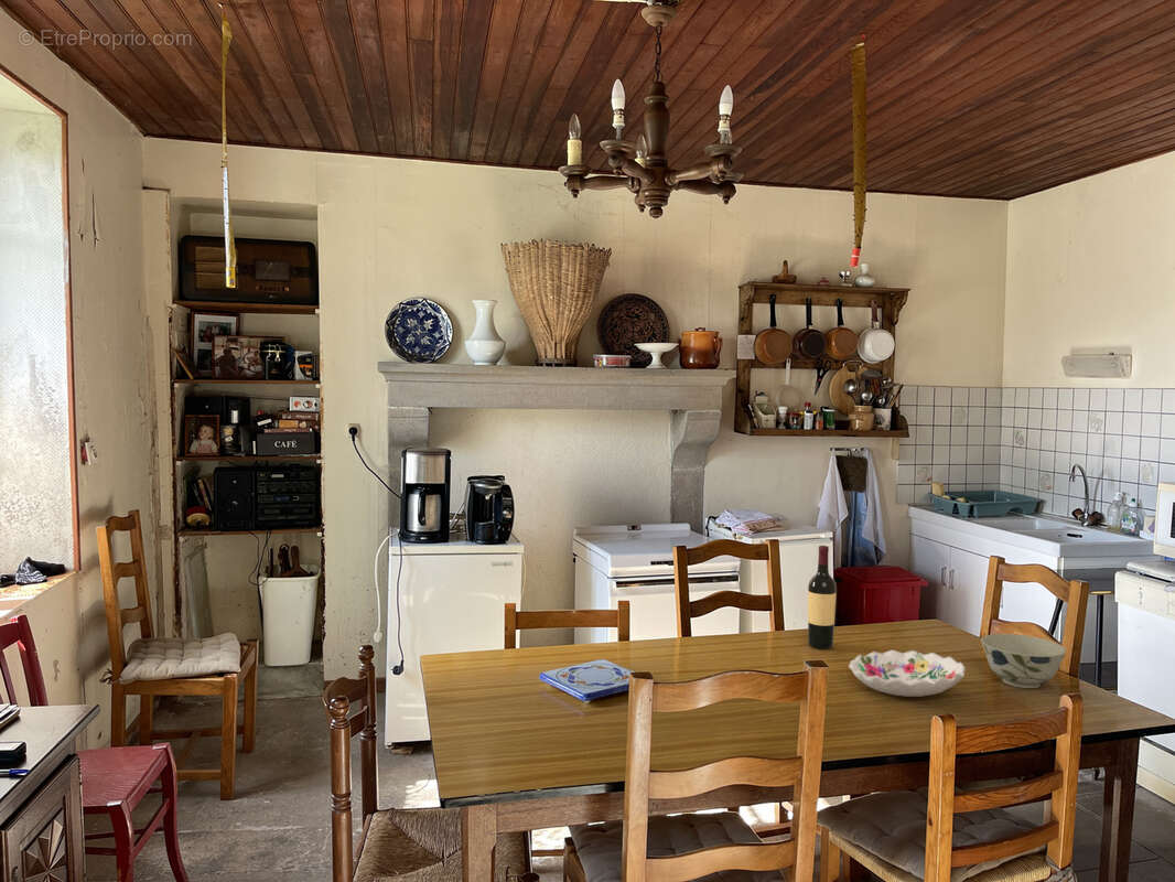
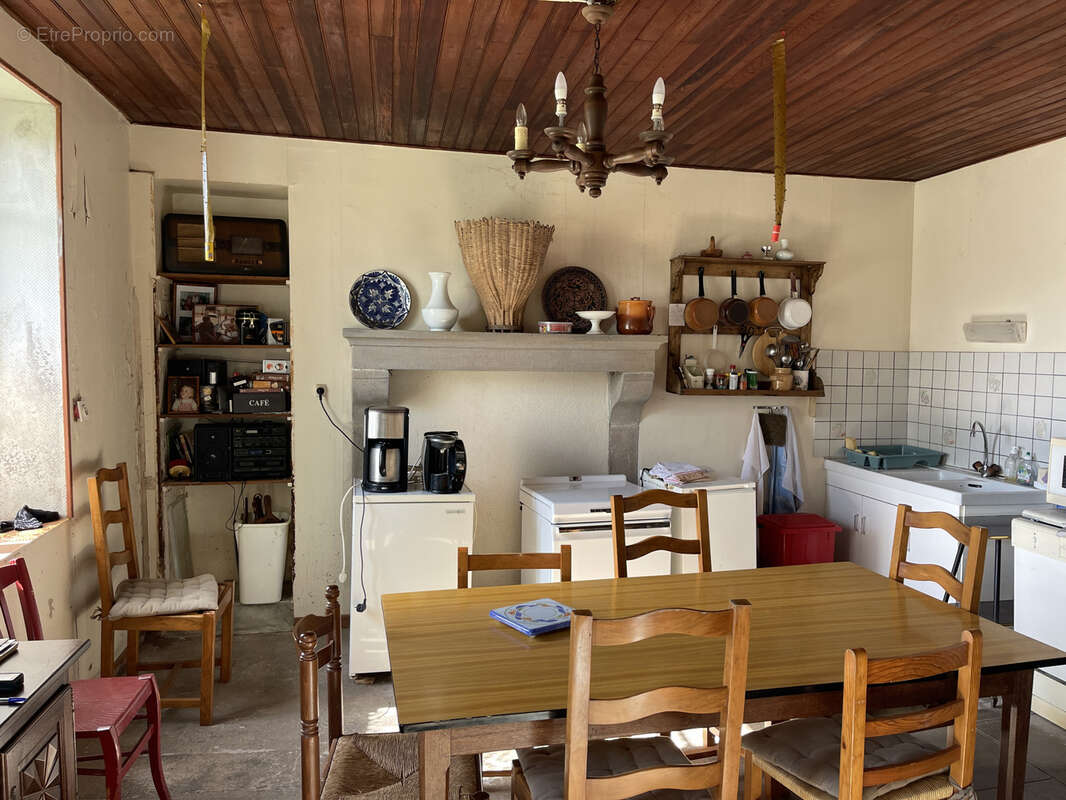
- wine bottle (821, 595)
- bowl (1022, 663)
- decorative bowl (905, 674)
